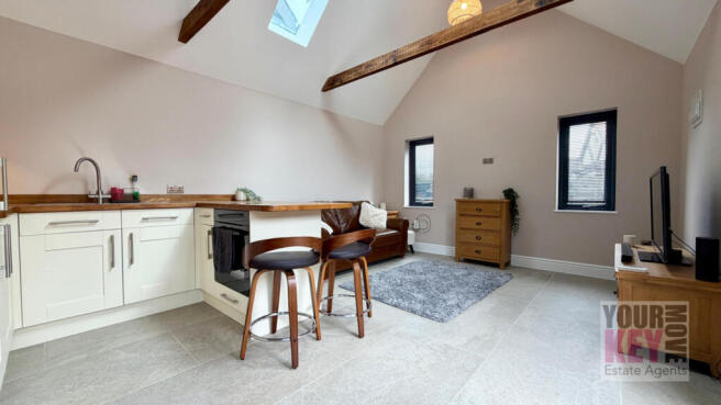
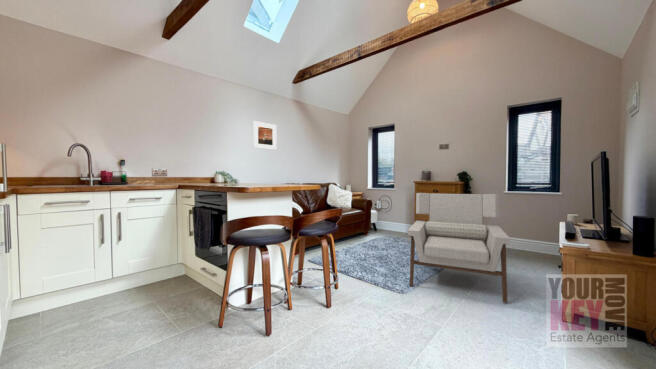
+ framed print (265, 136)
+ armchair (454, 237)
